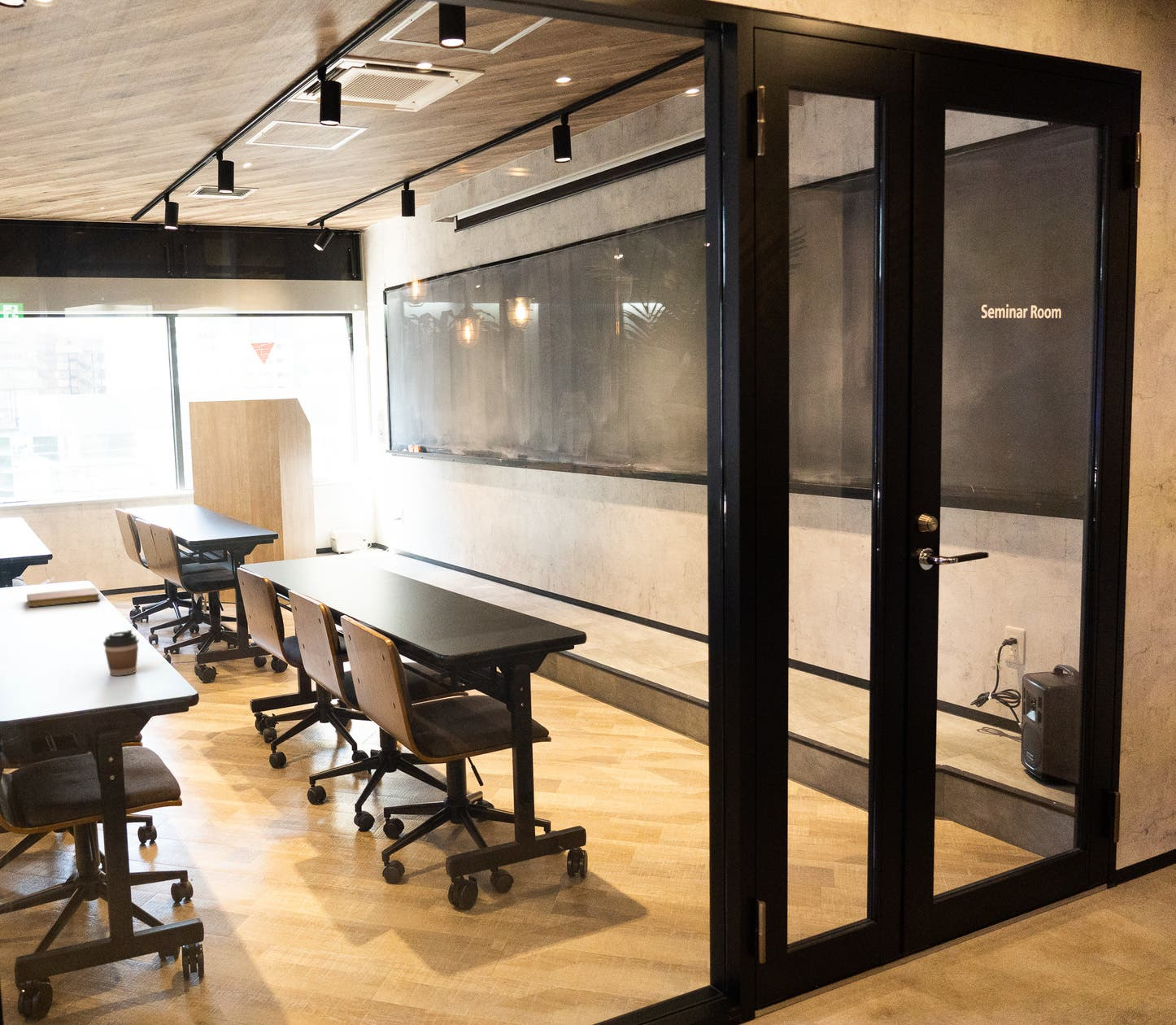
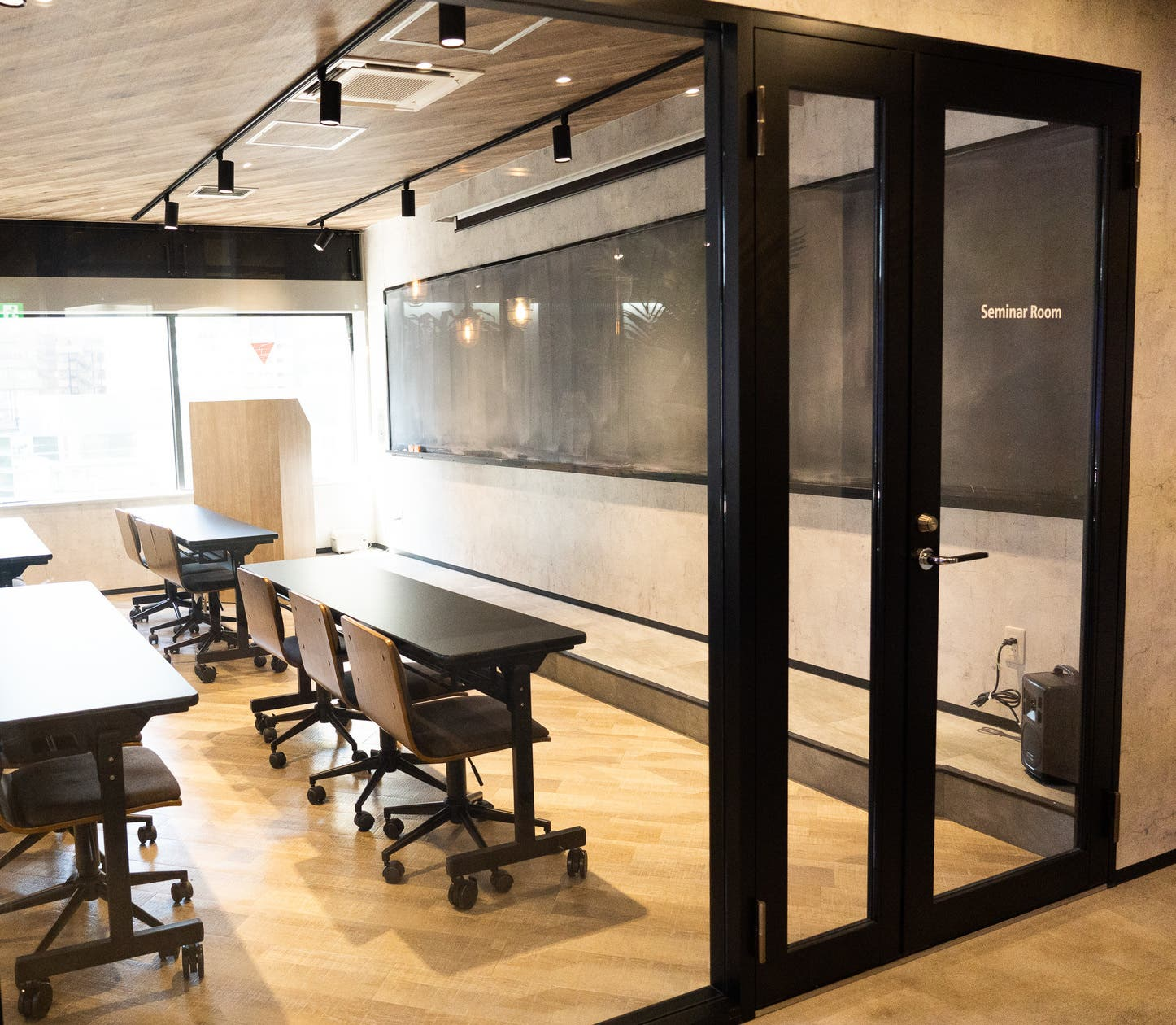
- notebook (63, 596)
- coffee cup (121, 652)
